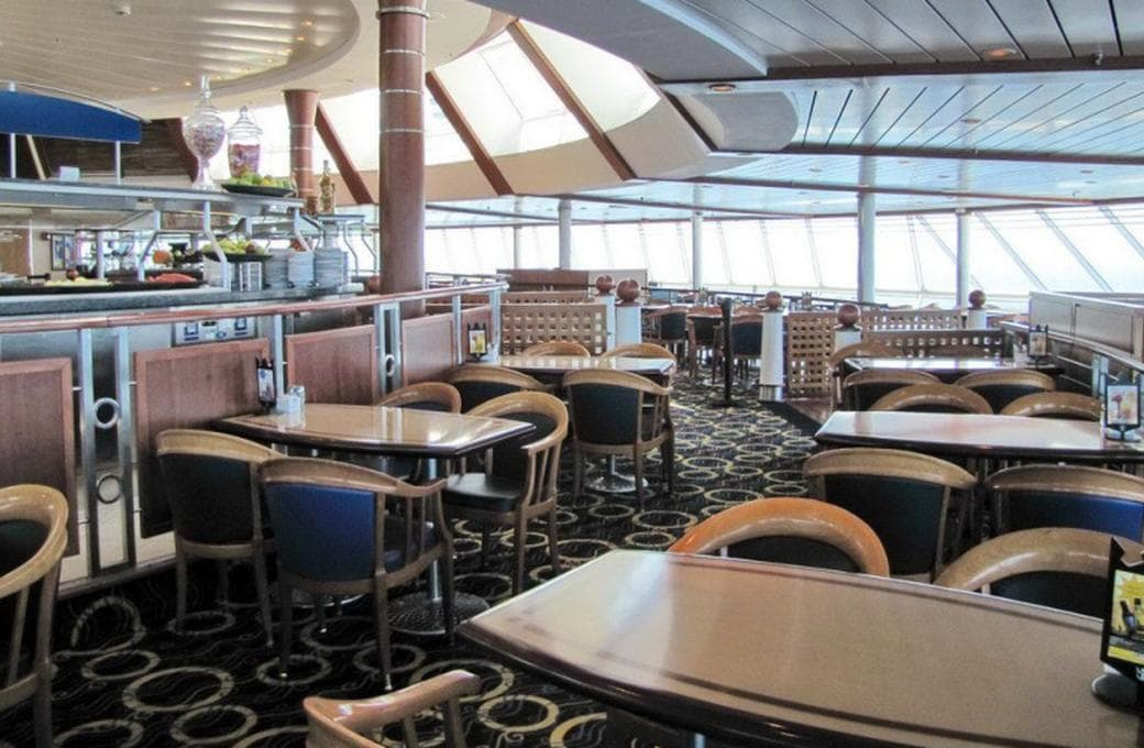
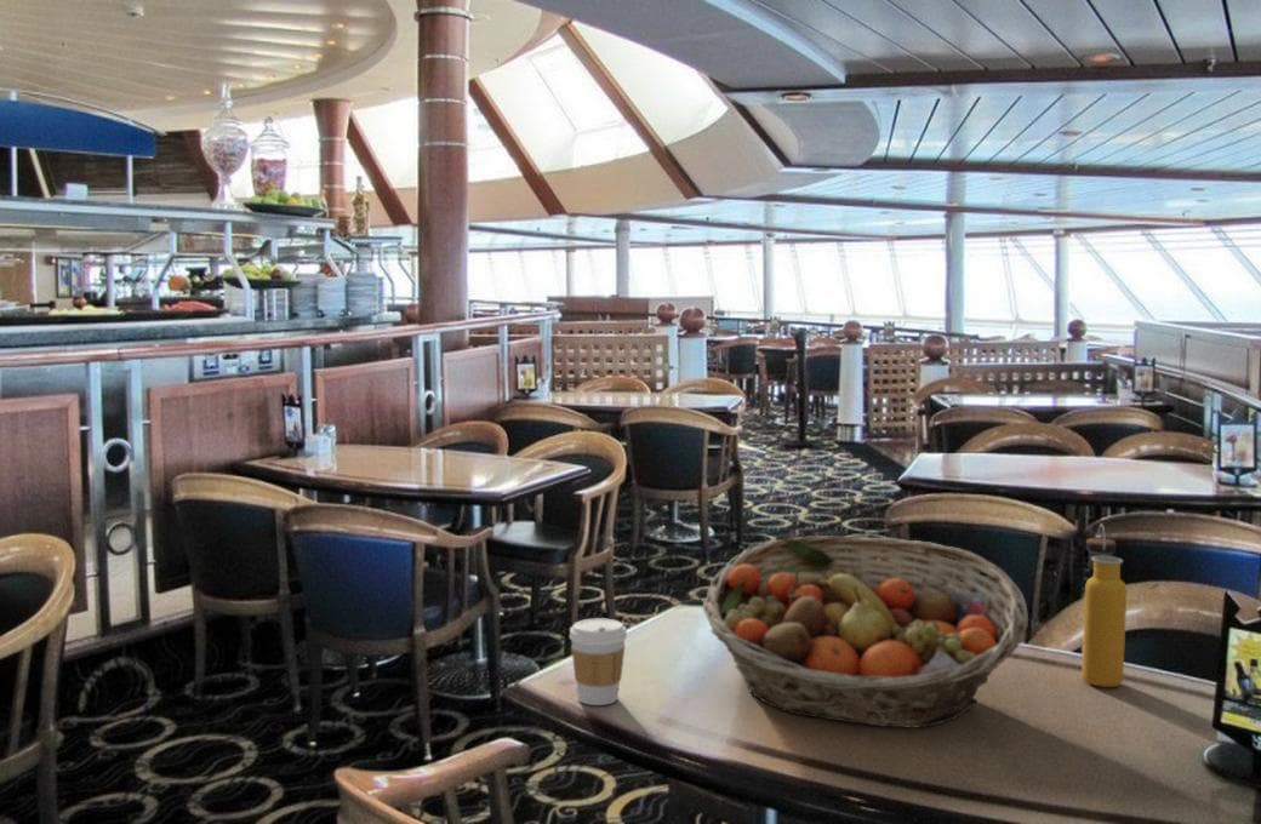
+ fruit basket (858, 624)
+ coffee cup (598, 659)
+ water bottle (1102, 602)
